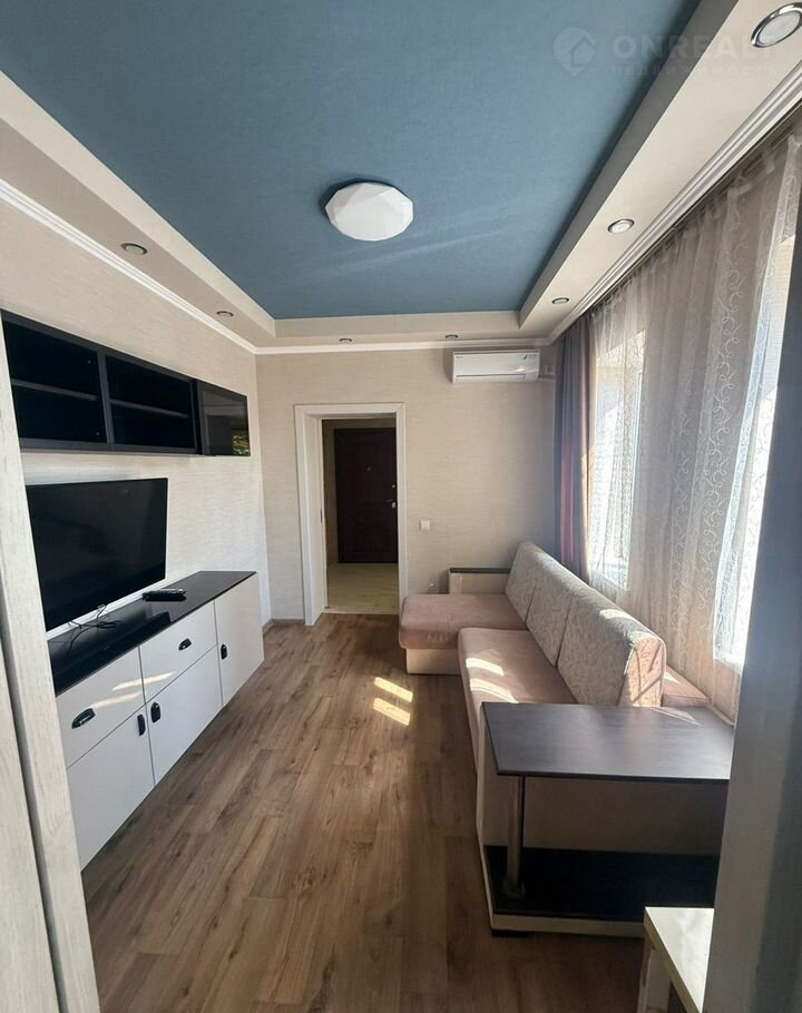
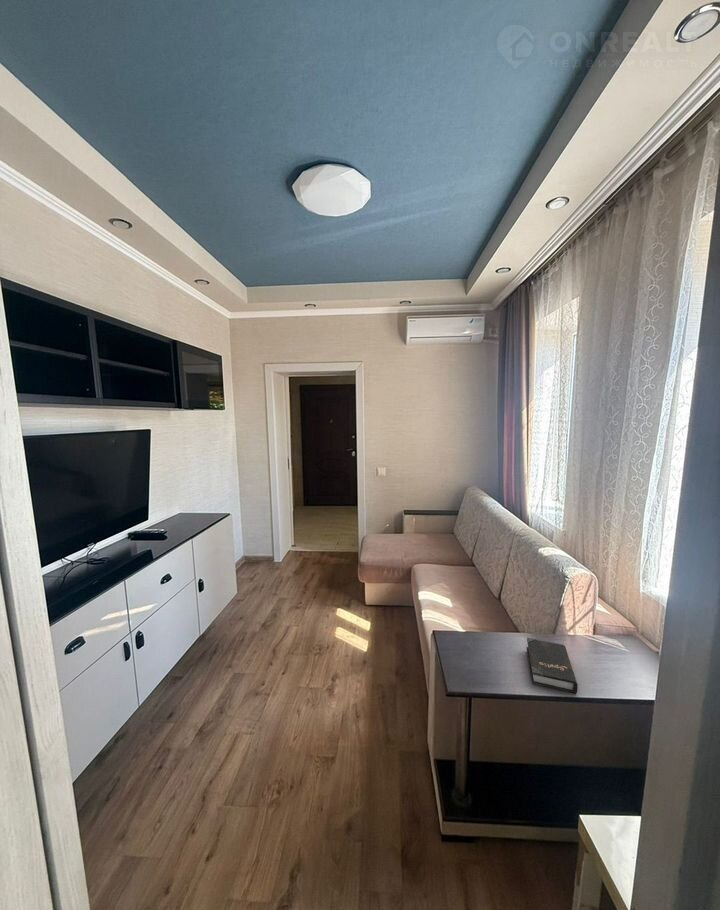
+ hardback book (549, 663)
